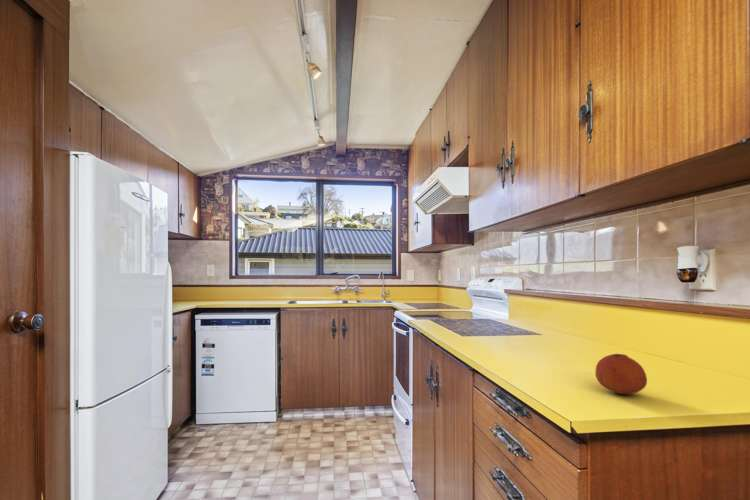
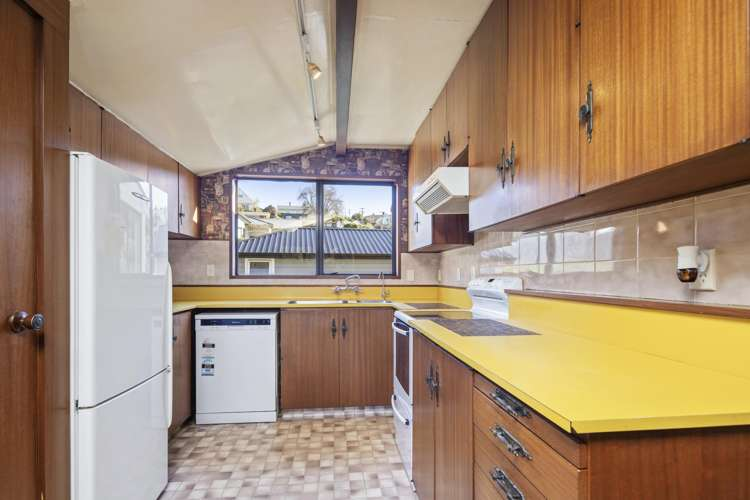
- fruit (620, 373)
